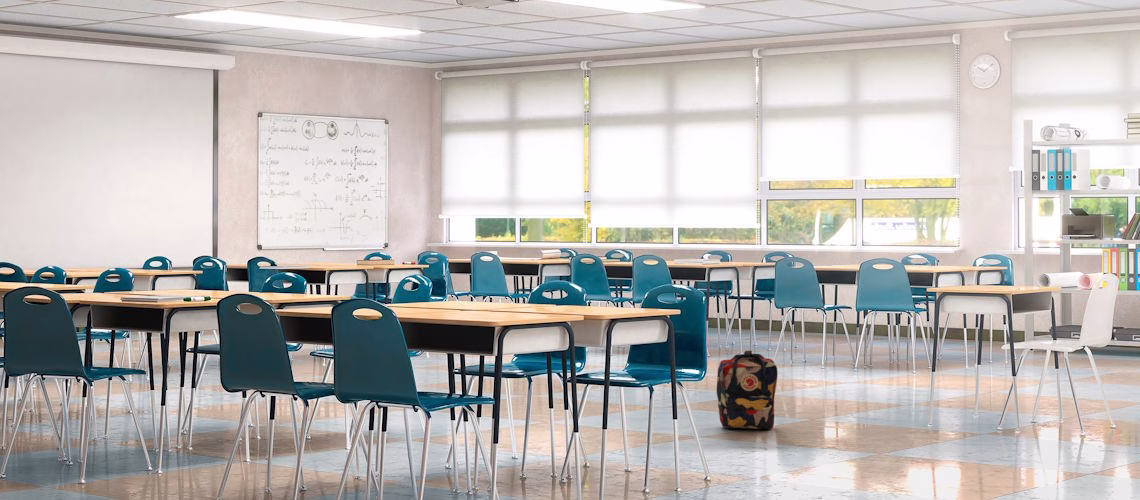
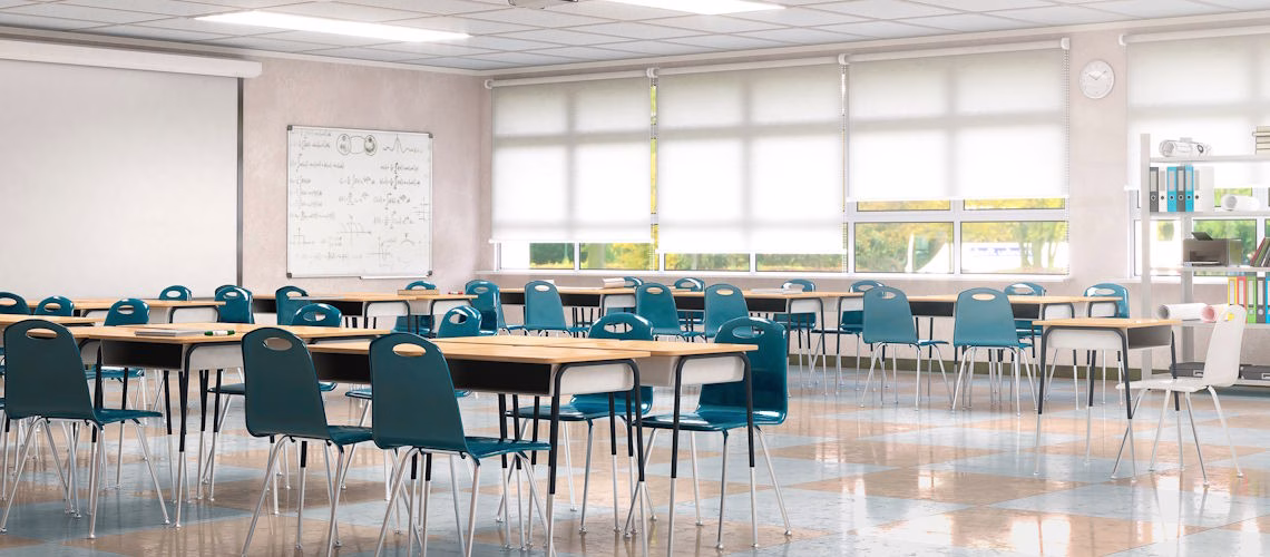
- backpack (746, 388)
